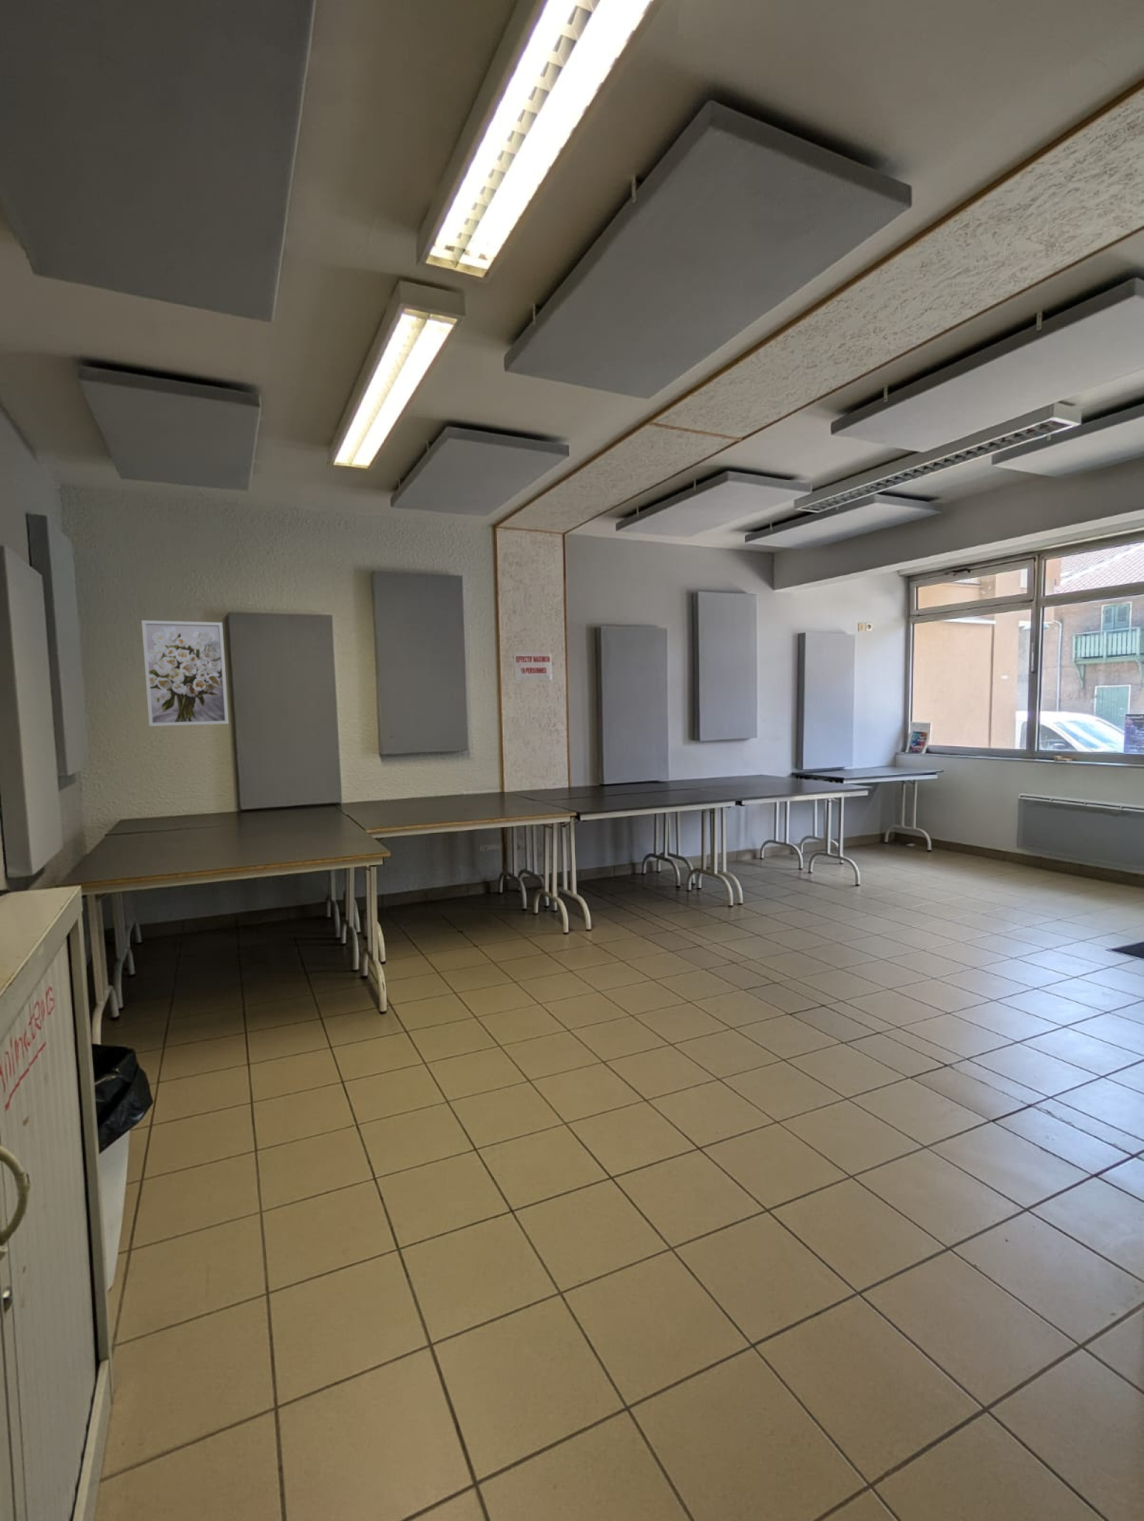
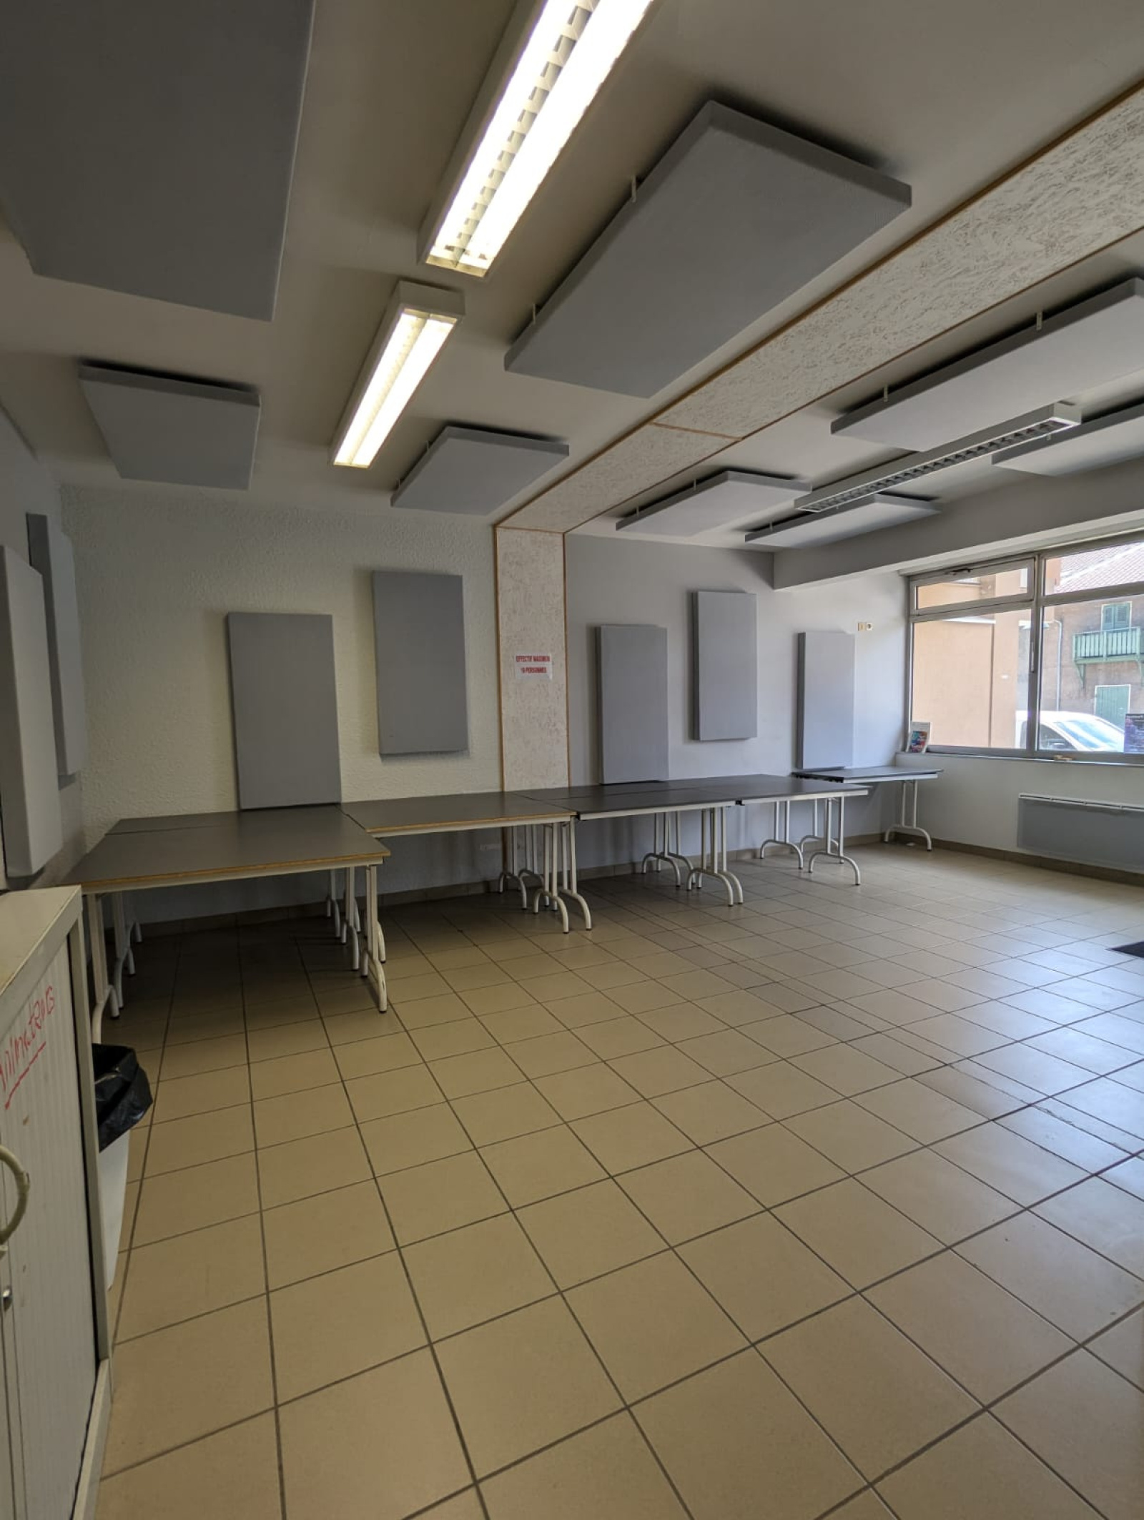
- wall art (186, 673)
